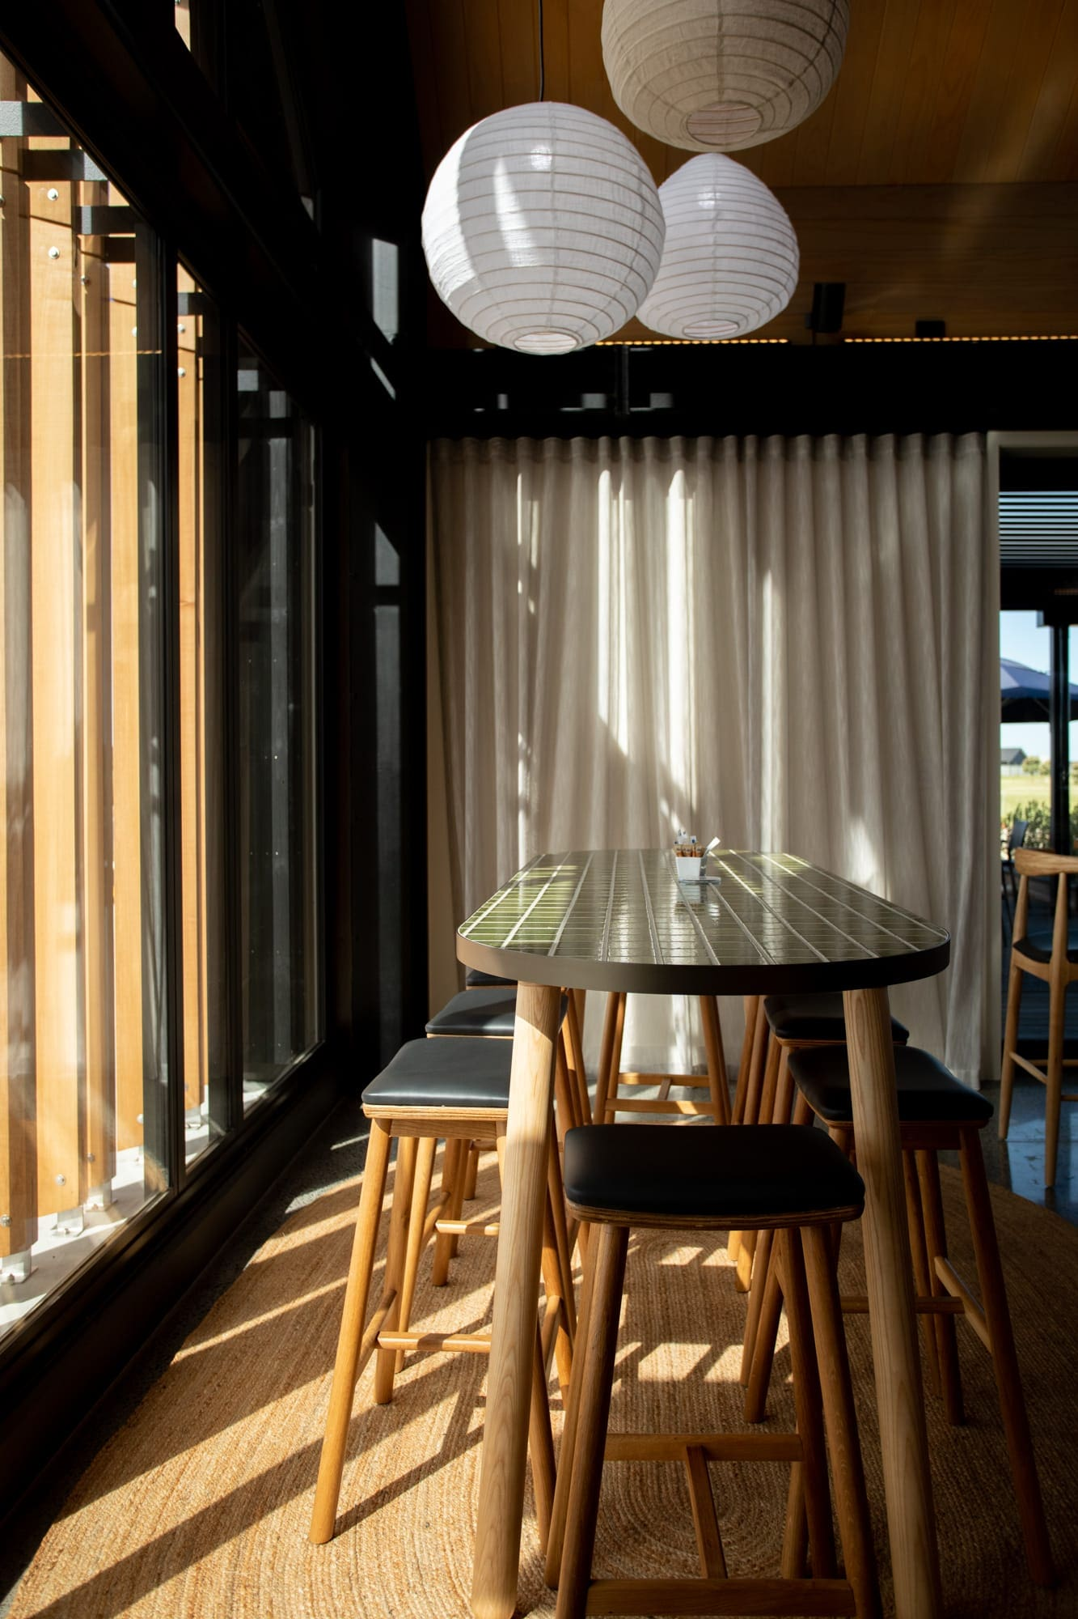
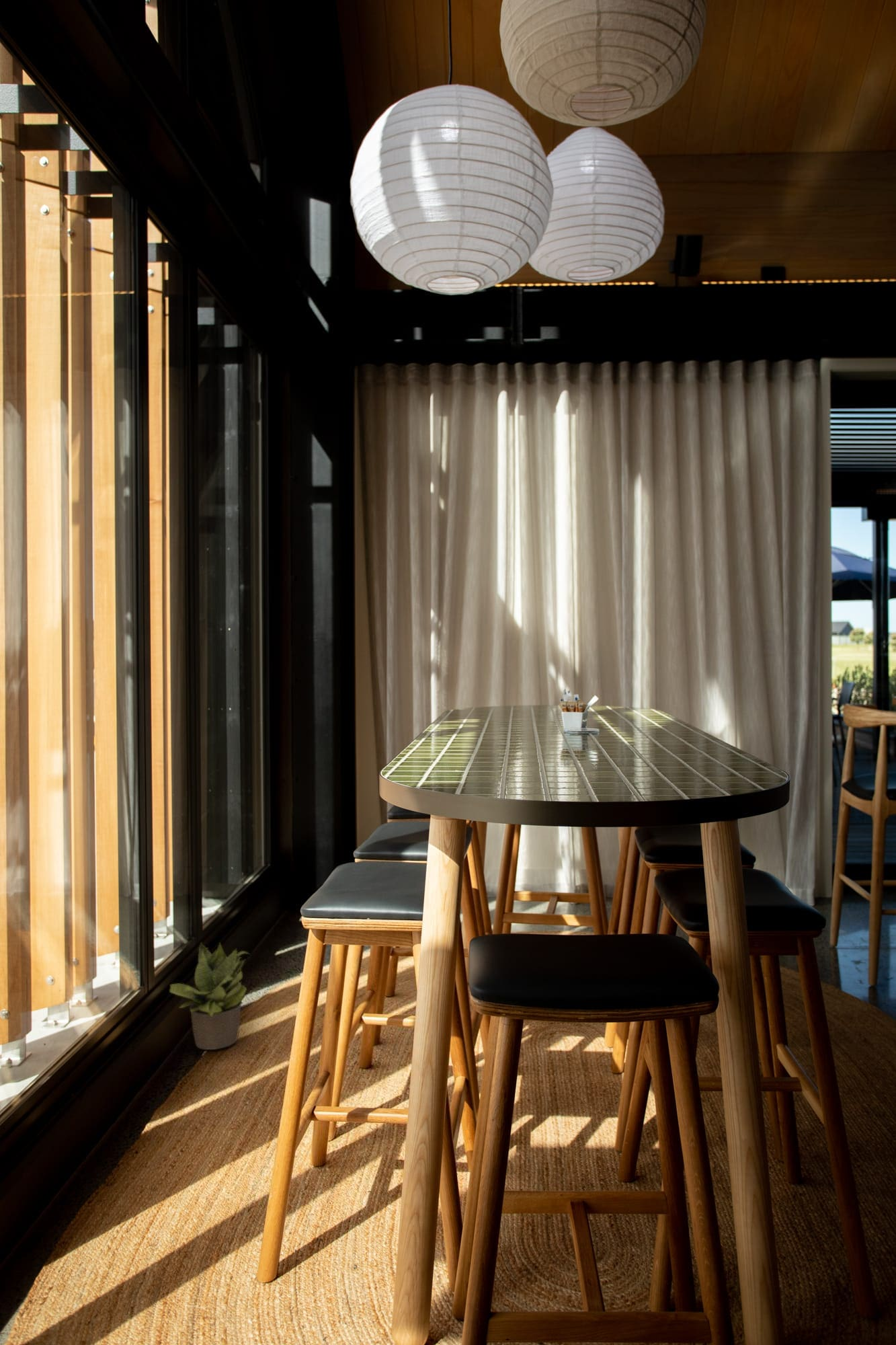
+ potted plant (208, 995)
